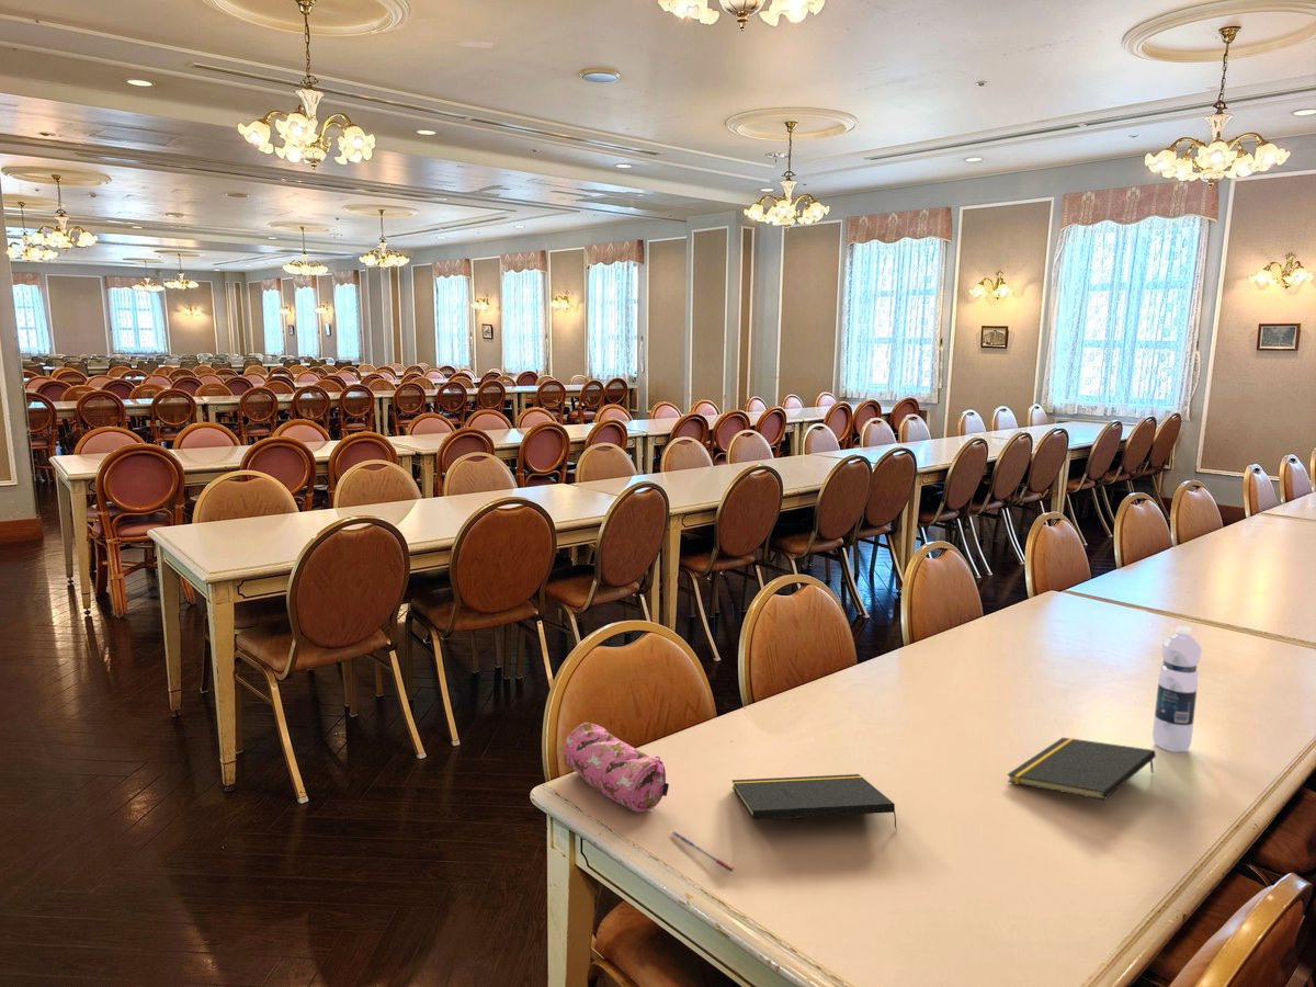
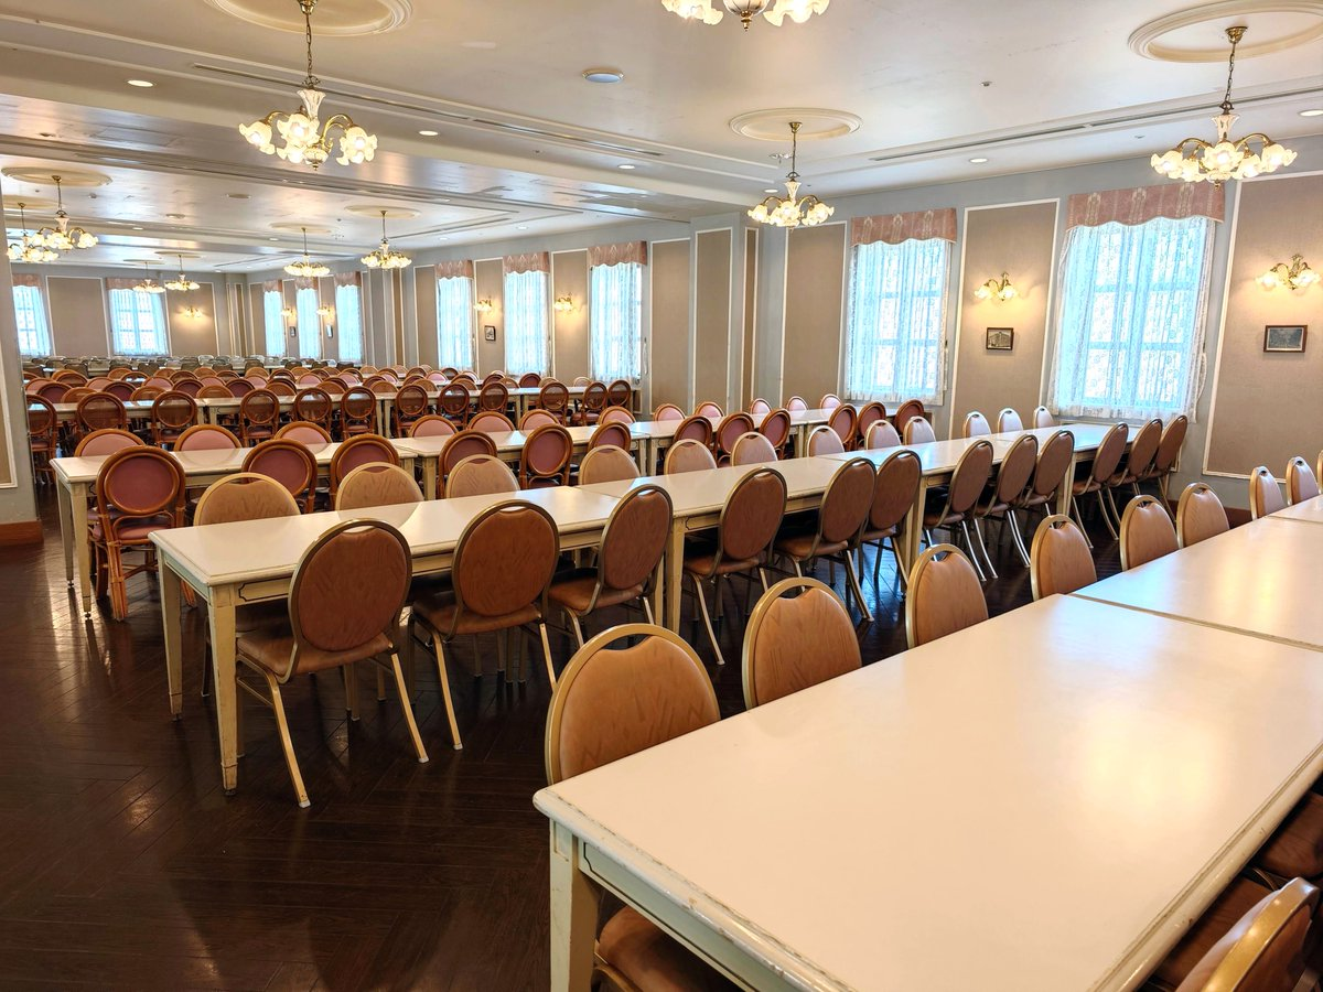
- pen (701, 850)
- water bottle (1177, 688)
- pencil case (613, 764)
- notepad (808, 795)
- notepad (1081, 765)
